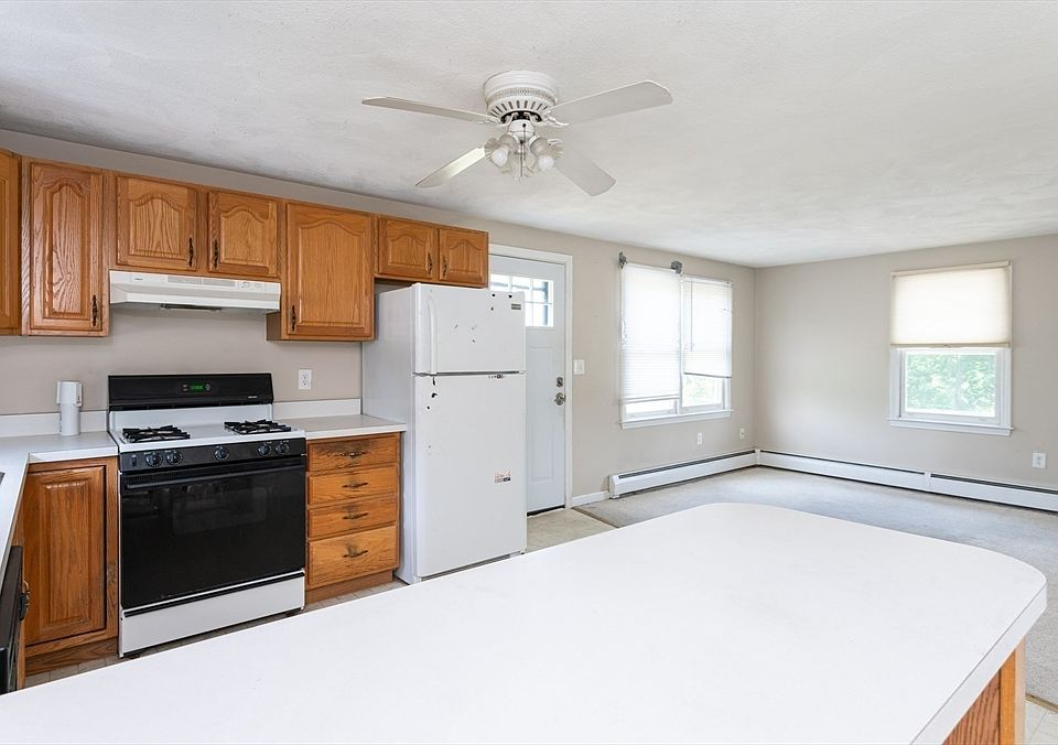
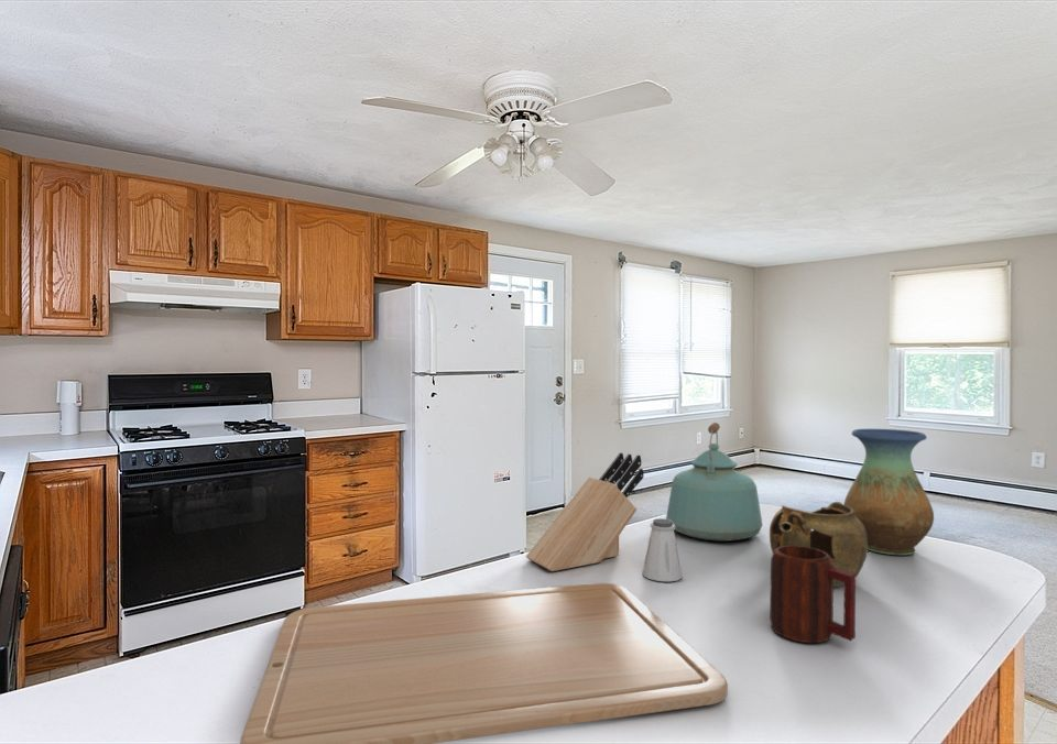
+ knife block (589, 506)
+ teapot (808, 541)
+ saltshaker (662, 547)
+ chopping board (482, 648)
+ vase (887, 490)
+ mug (810, 595)
+ kettle (713, 475)
